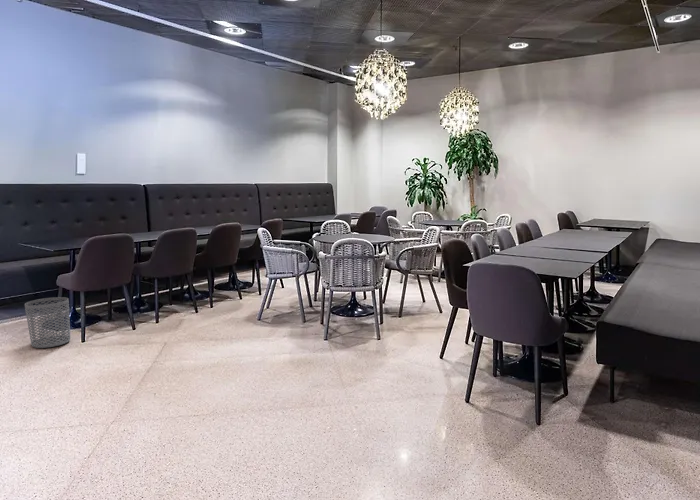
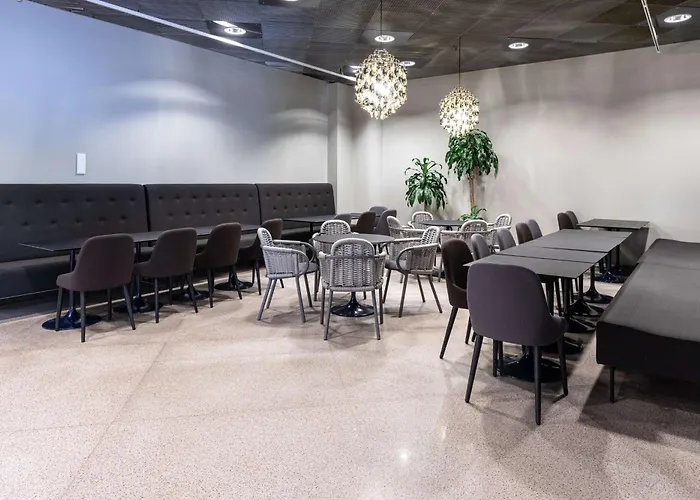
- waste bin (49, 322)
